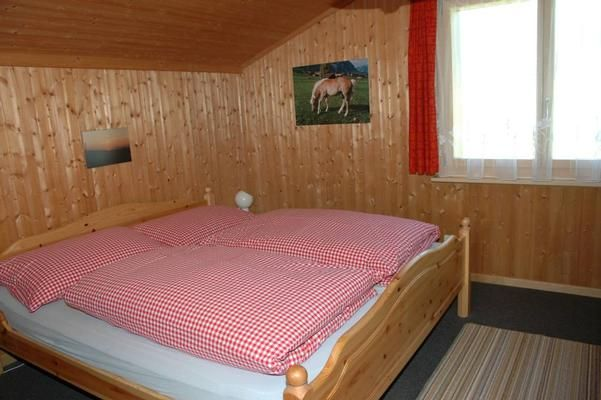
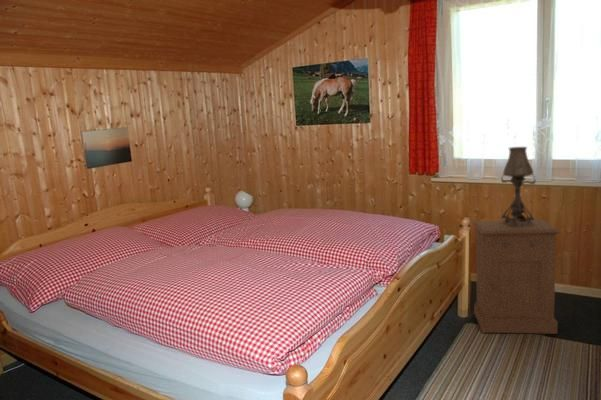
+ table lamp (517, 185)
+ cabinet (513, 275)
